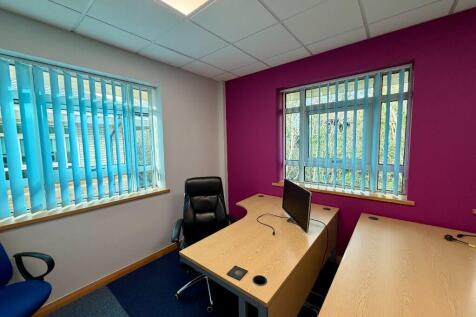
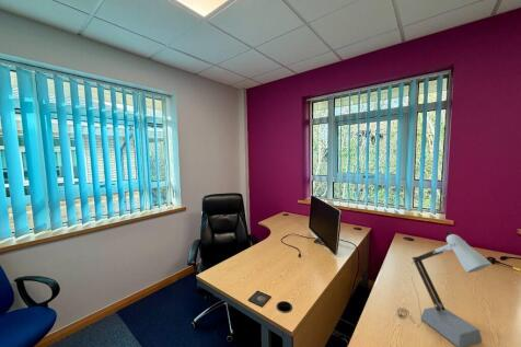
+ desk lamp (431, 281)
